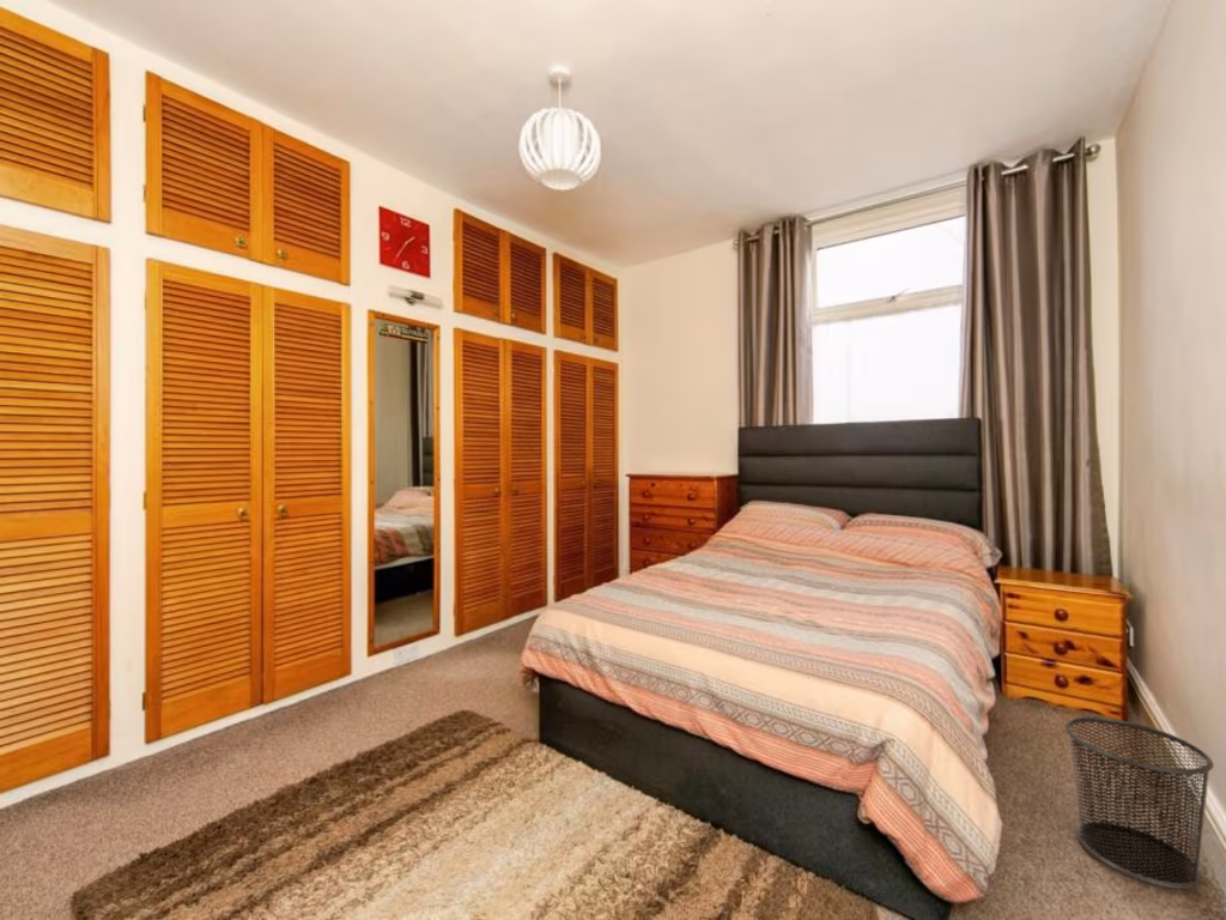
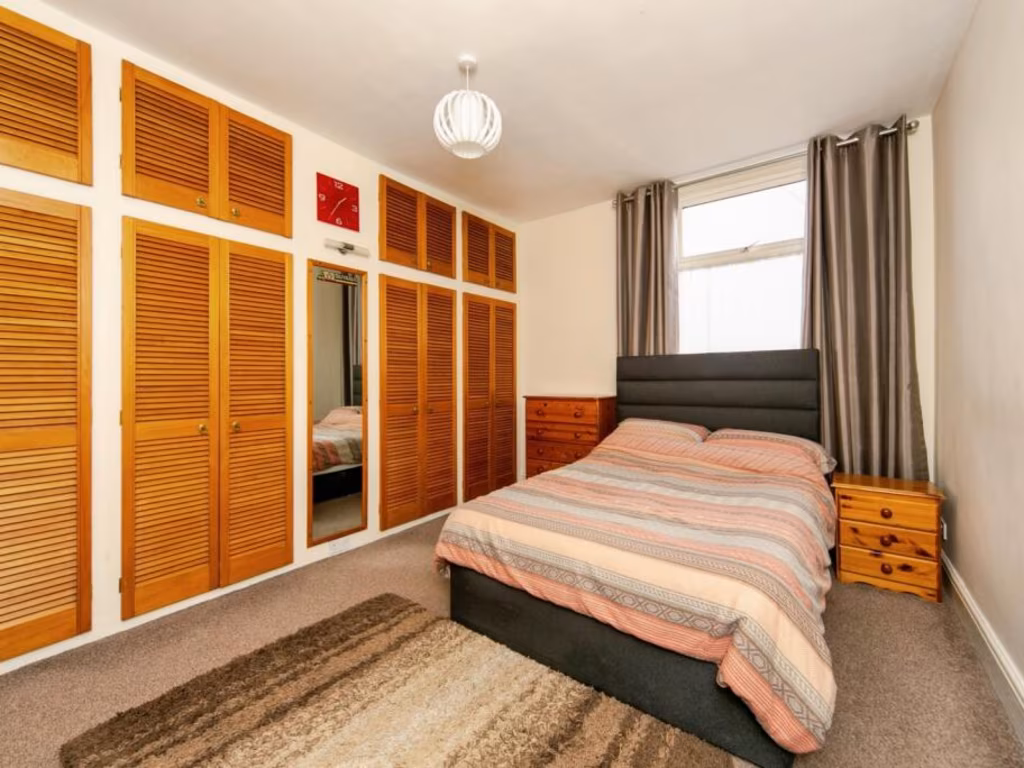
- waste bin (1135, 797)
